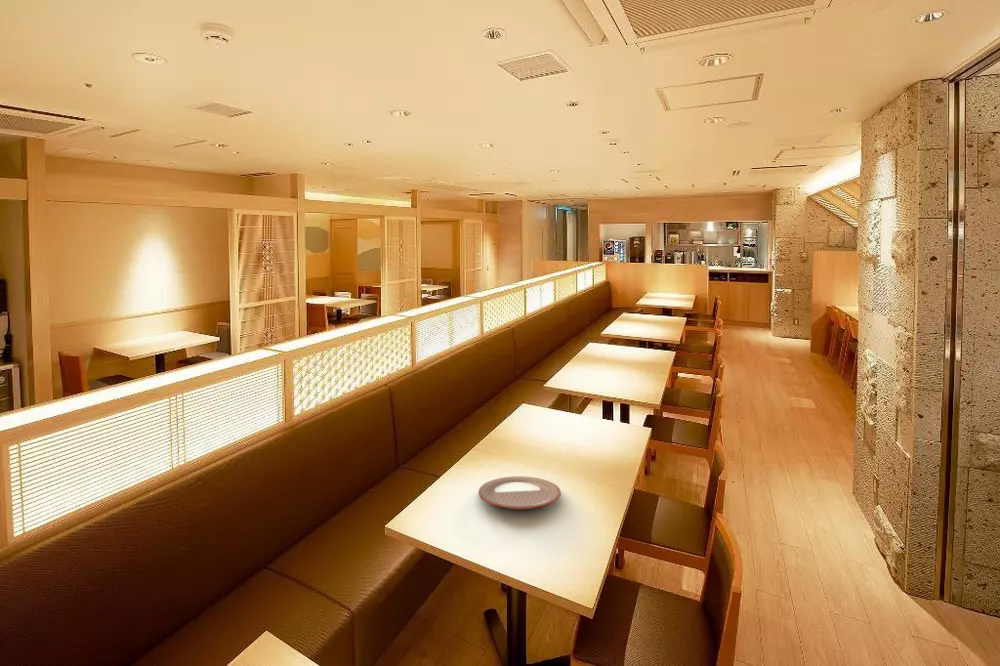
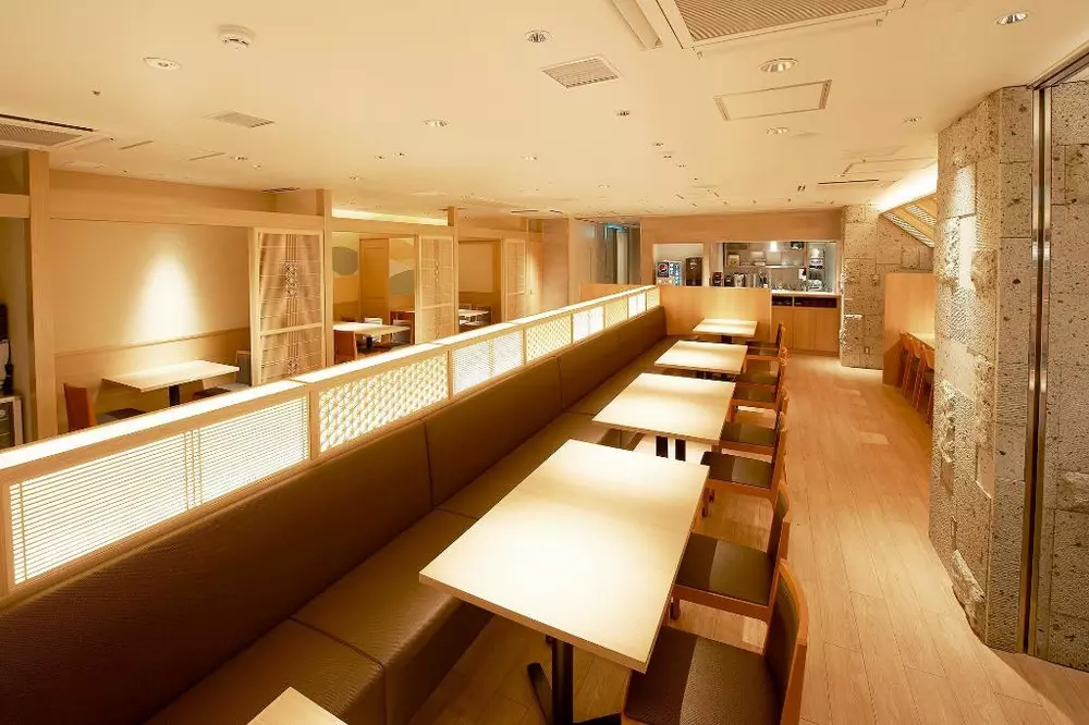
- plate (519, 493)
